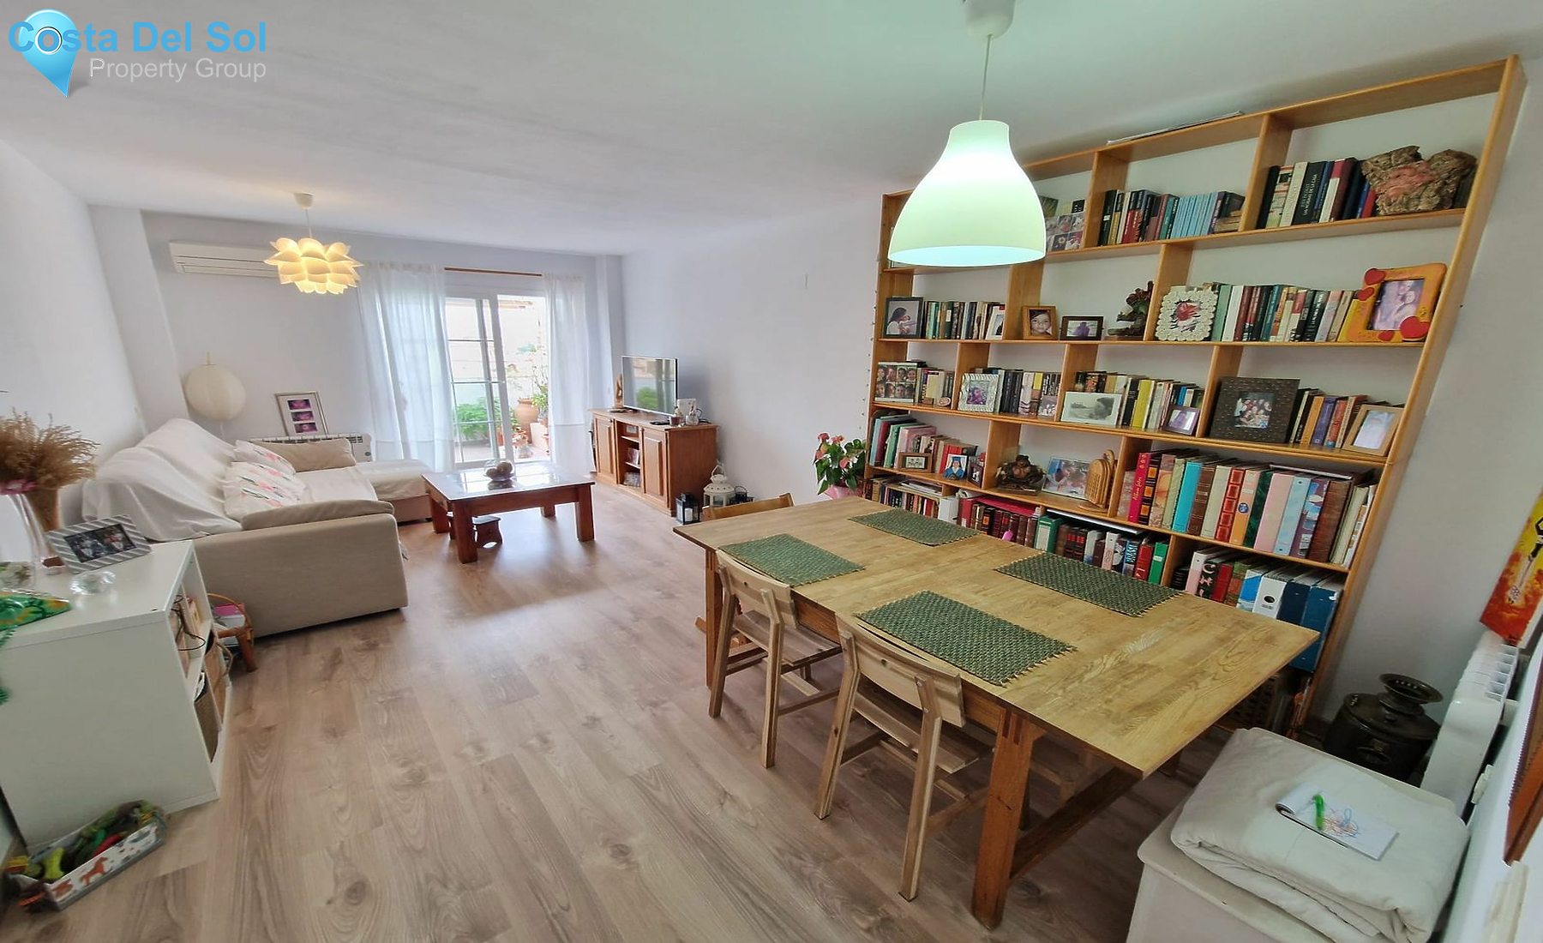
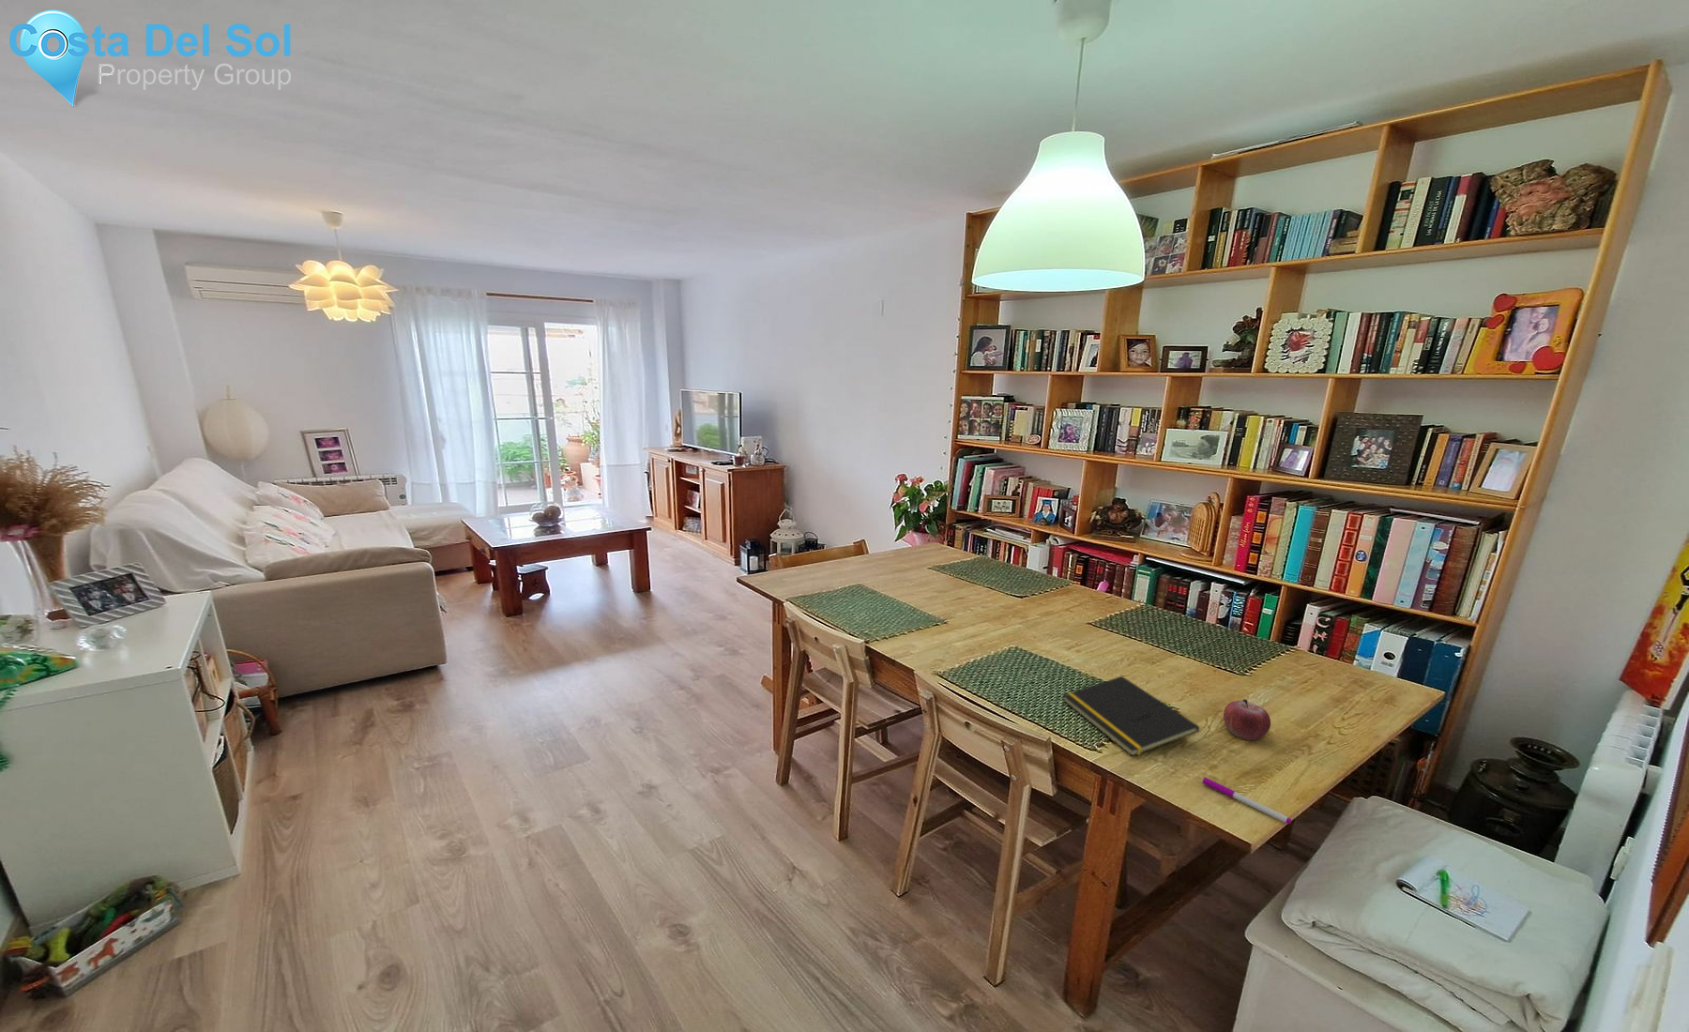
+ pen (1245, 799)
+ fruit (1246, 716)
+ notepad (1126, 713)
